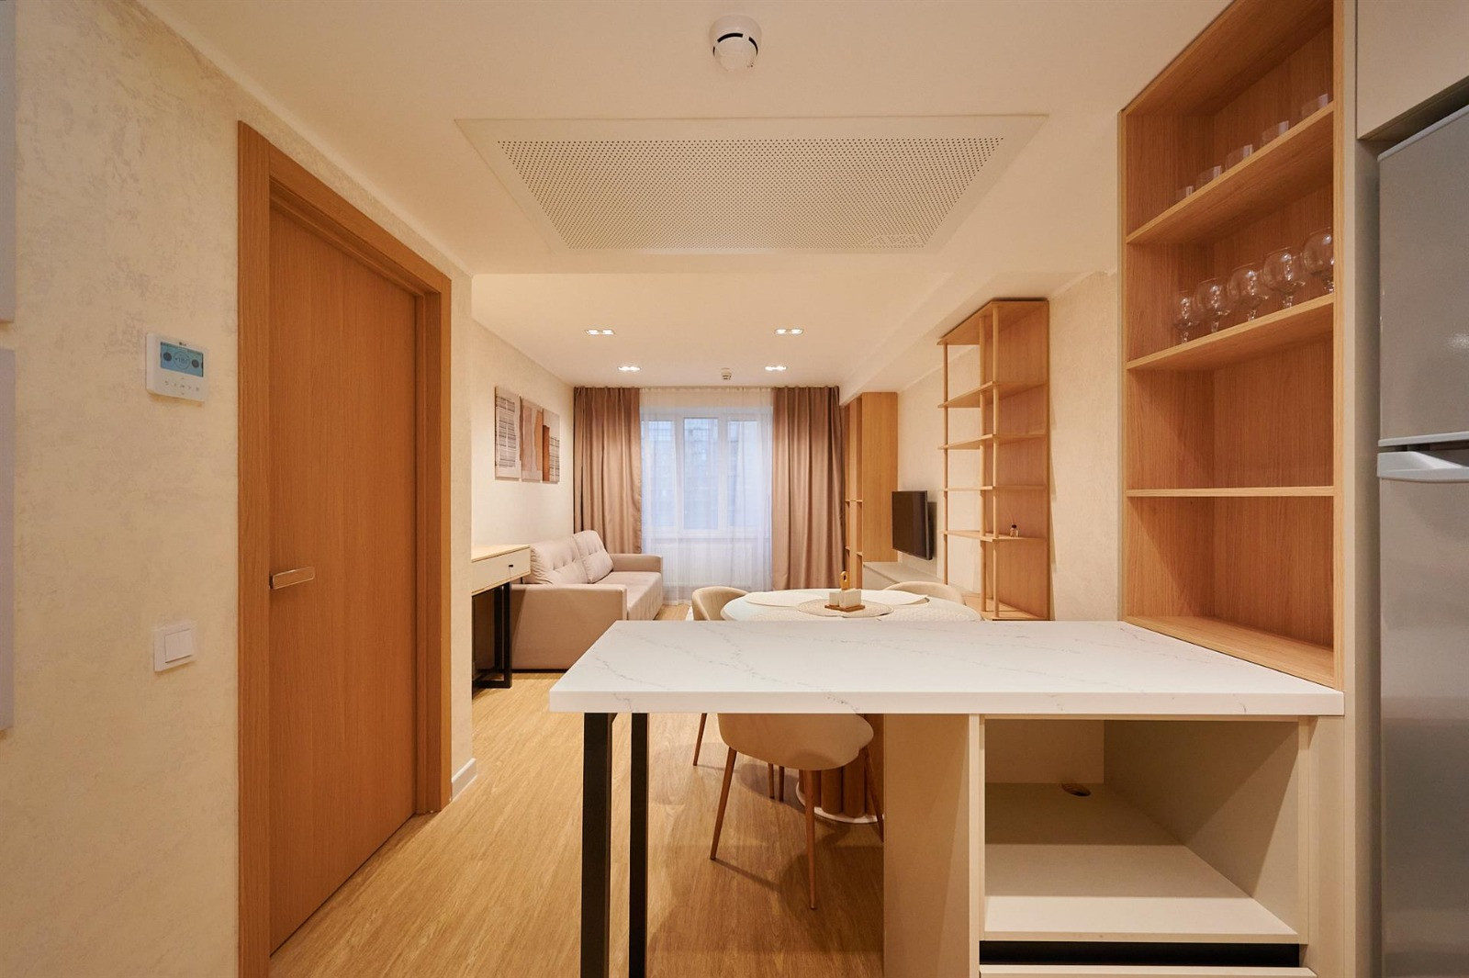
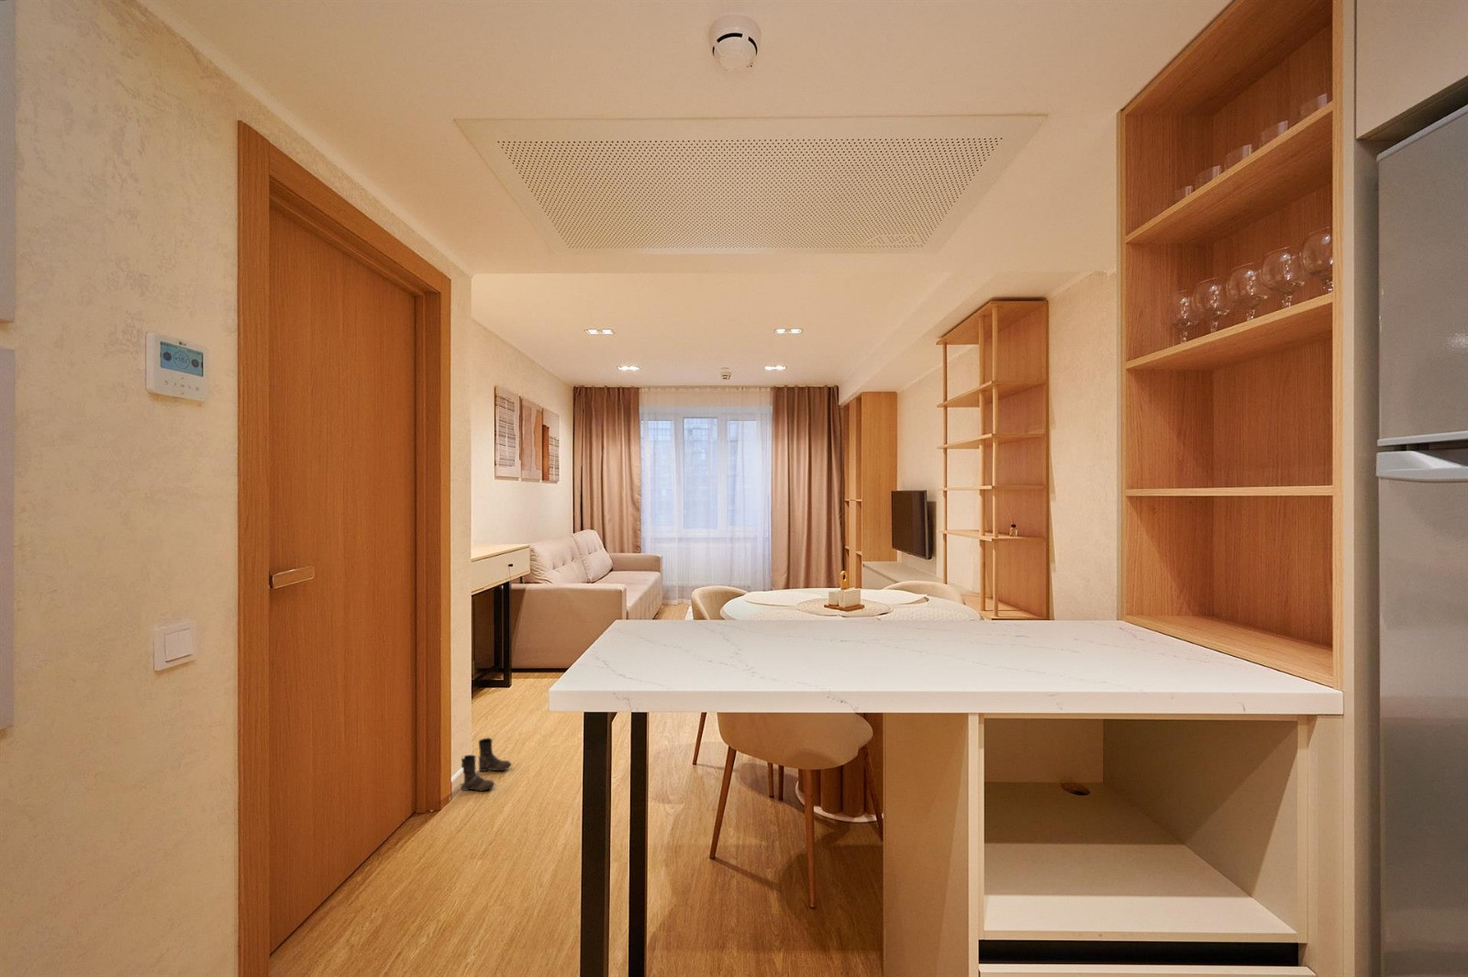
+ boots (486, 763)
